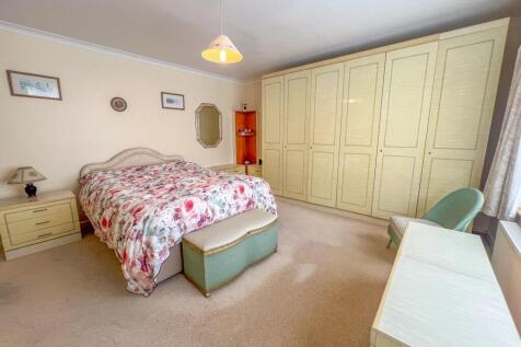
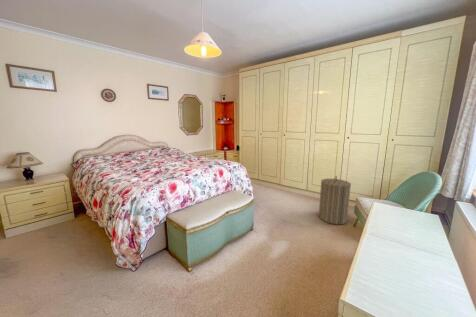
+ laundry hamper (334, 197)
